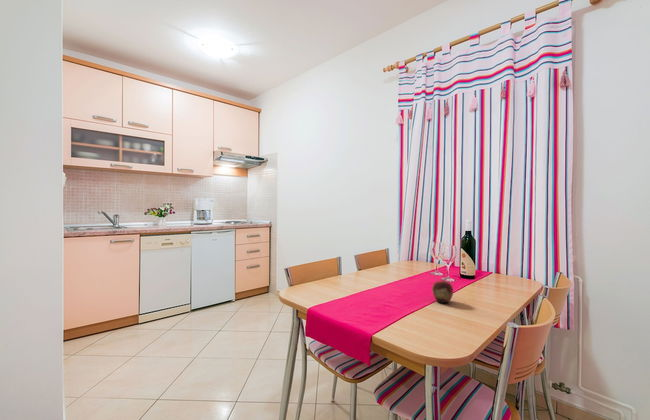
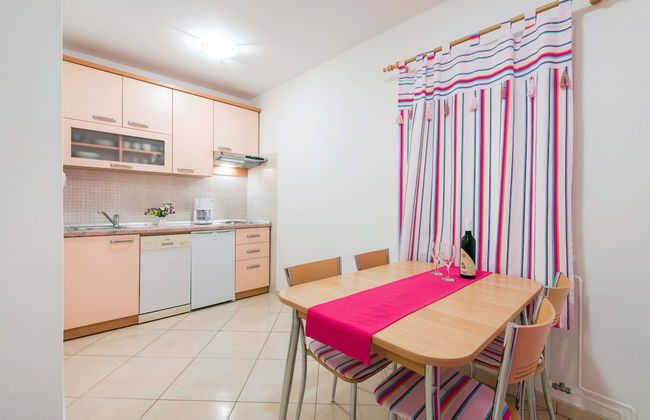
- fruit (442, 289)
